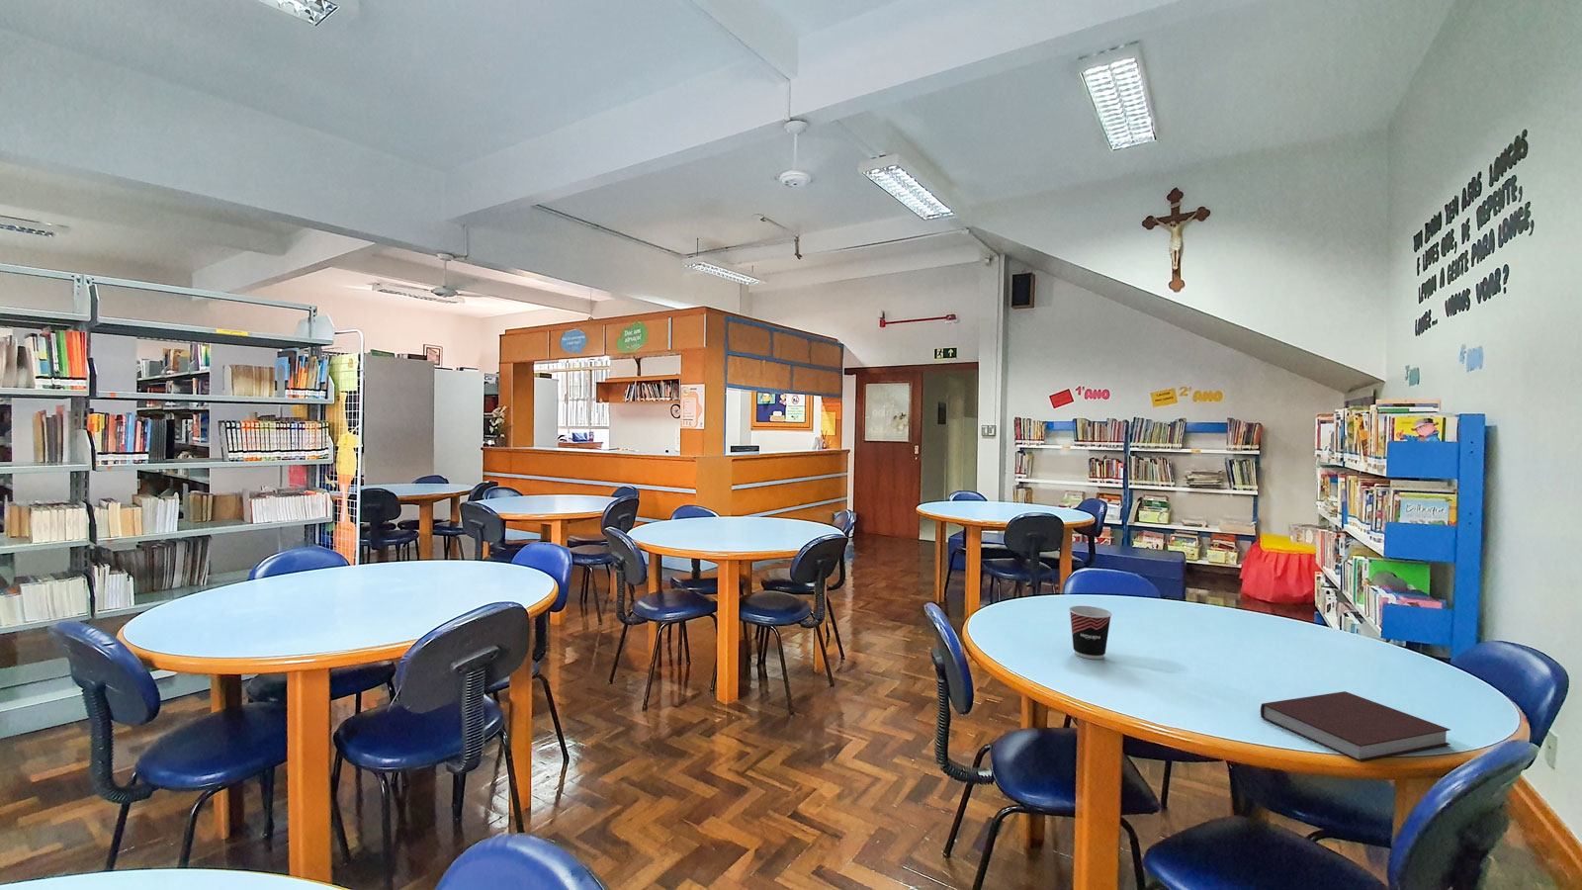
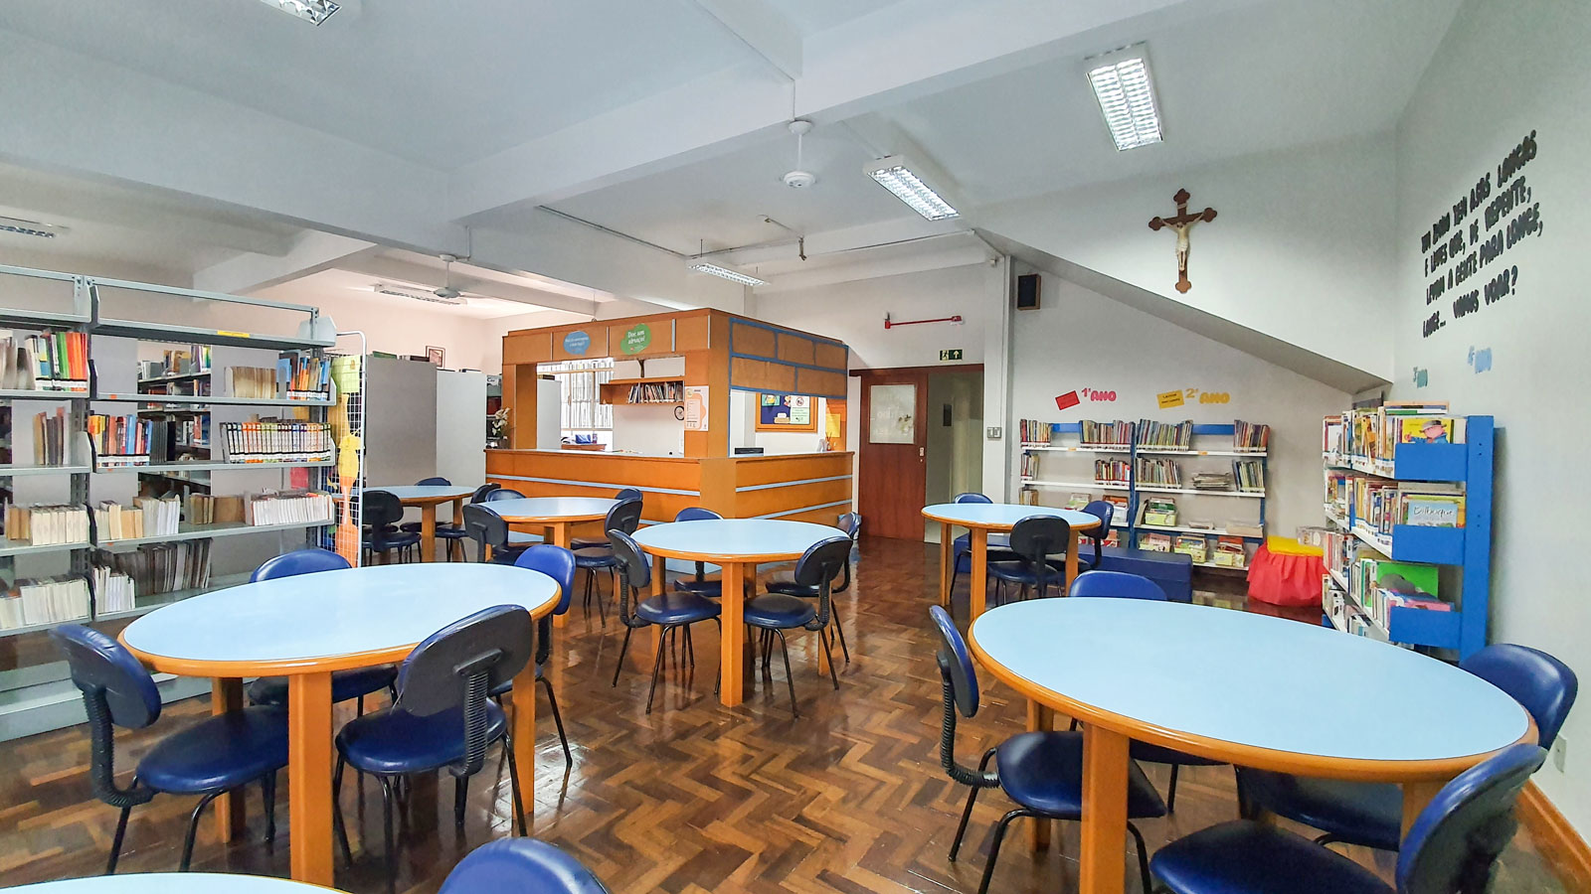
- cup (1090, 631)
- notebook (1351, 723)
